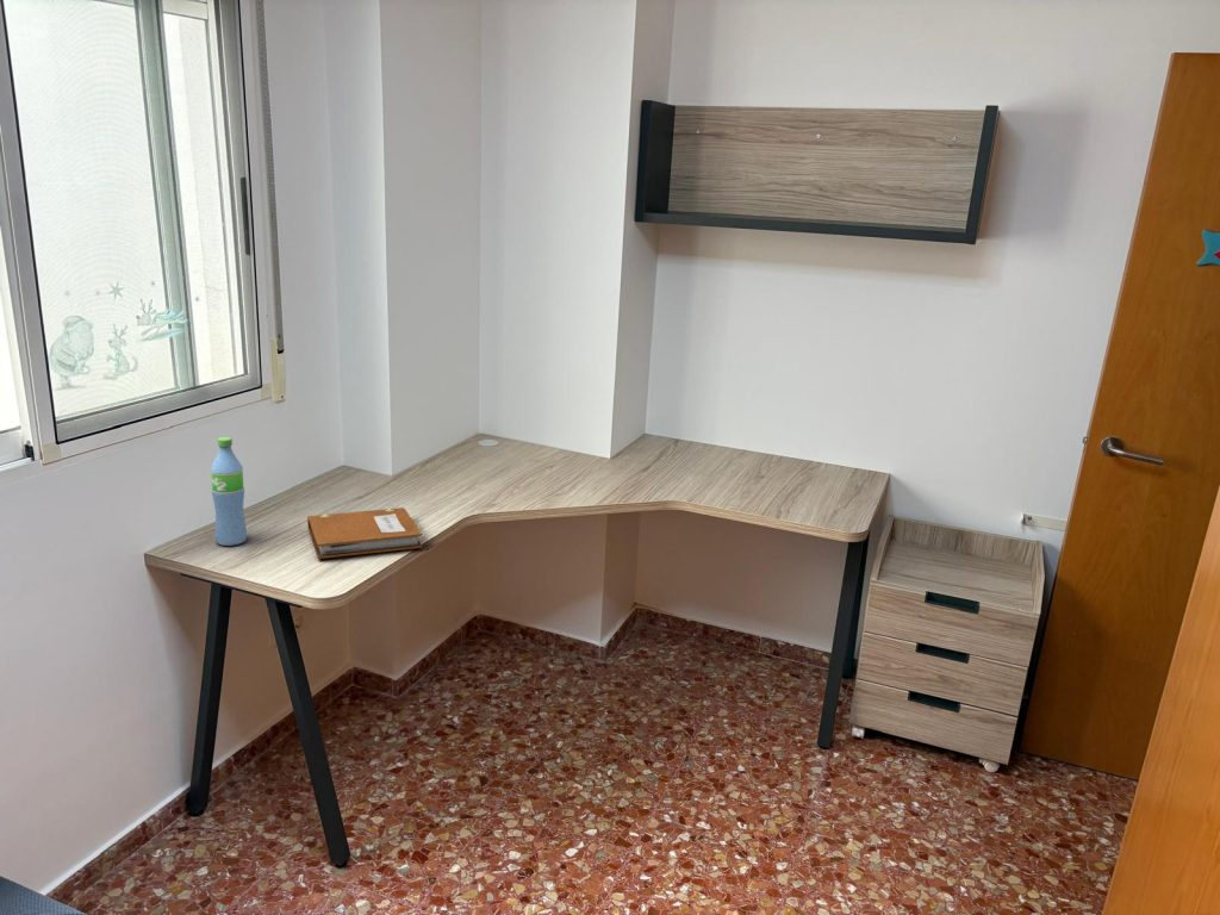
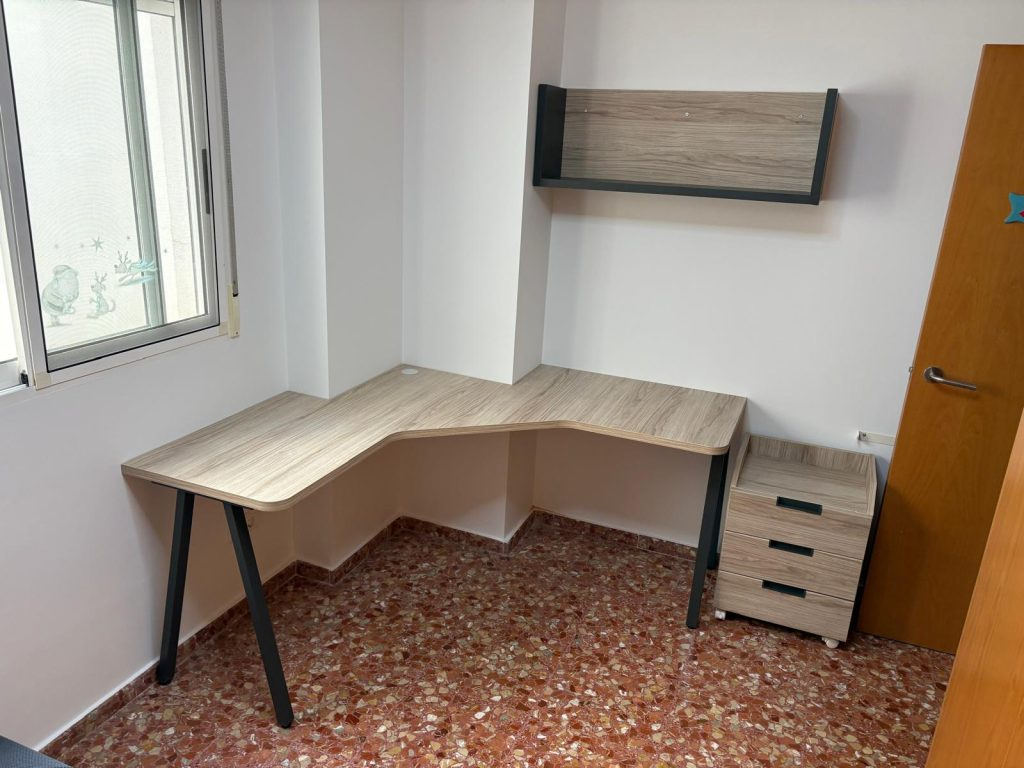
- water bottle (228, 490)
- notebook (366, 530)
